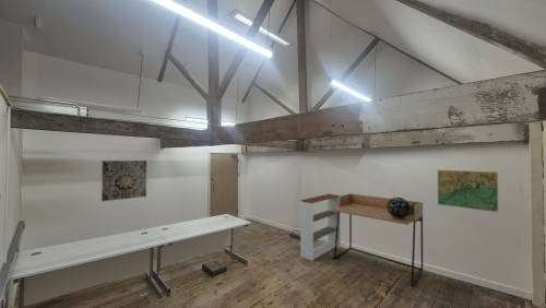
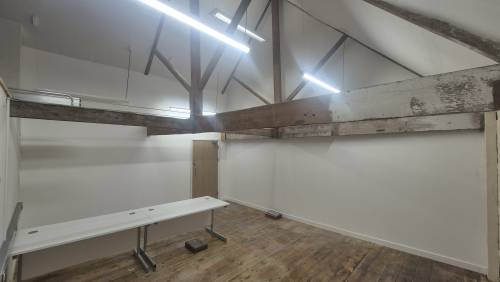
- desk (376, 218)
- globe (397, 208)
- wall art (124, 179)
- bookshelf (322, 228)
- map (465, 189)
